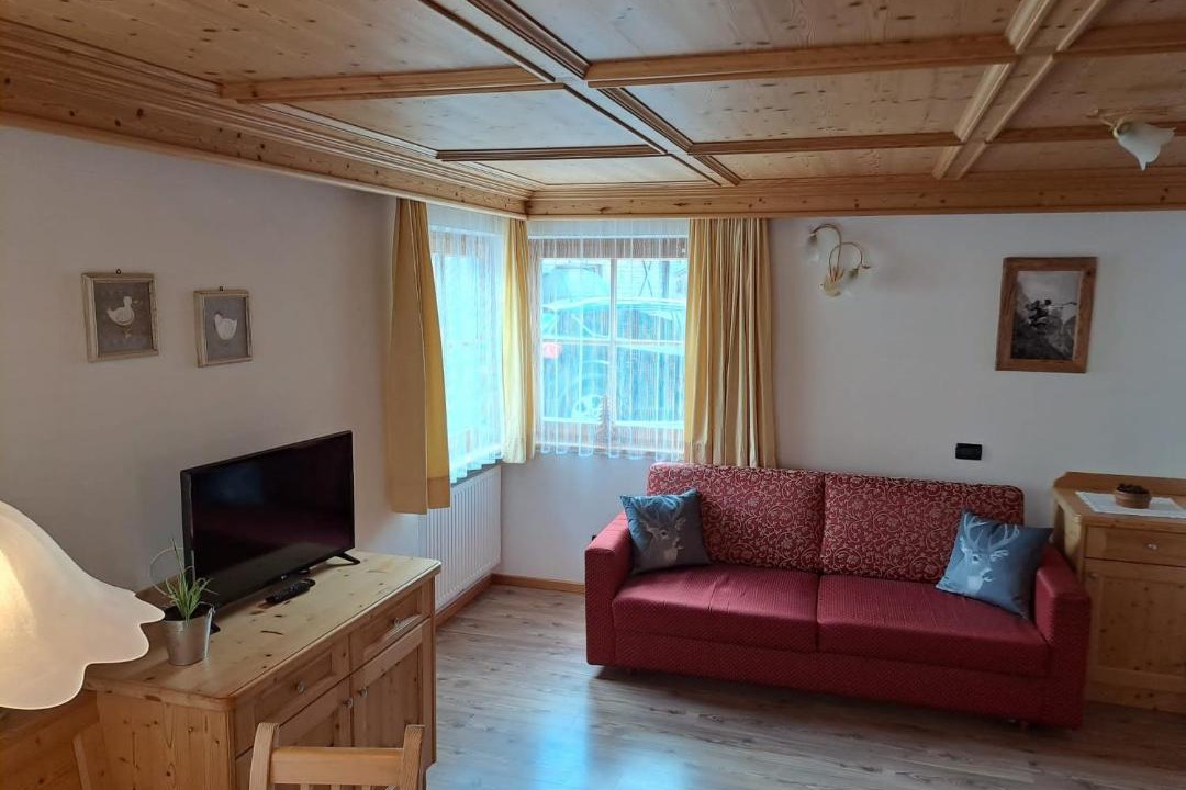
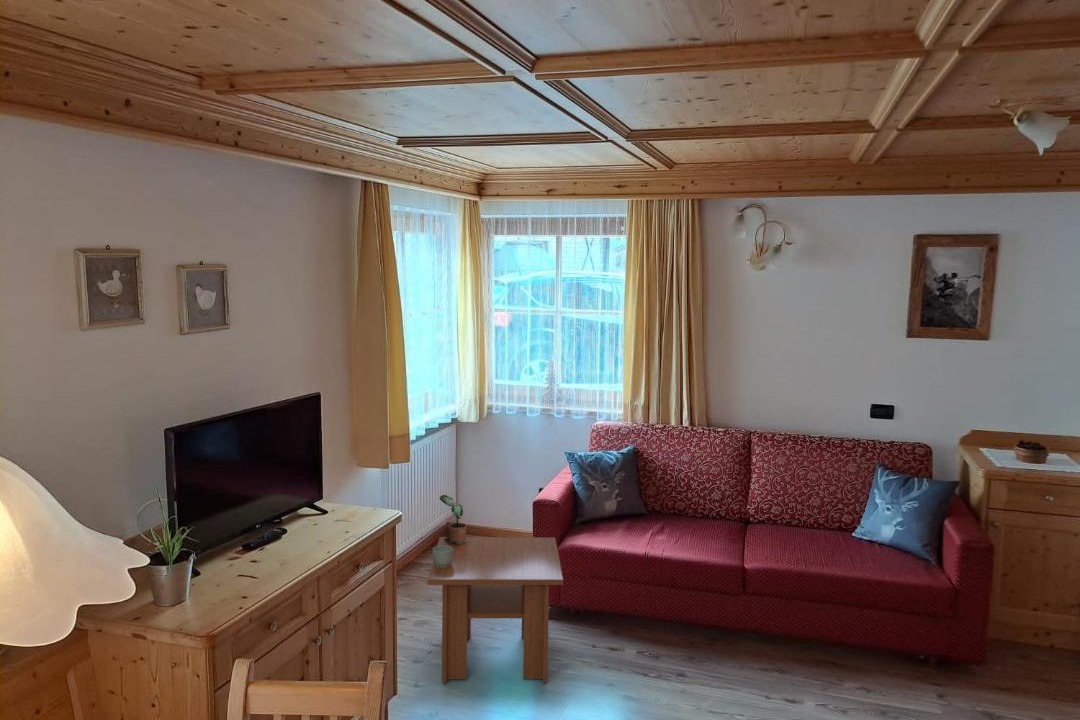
+ mug (443, 555)
+ potted plant (455, 516)
+ coffee table (496, 607)
